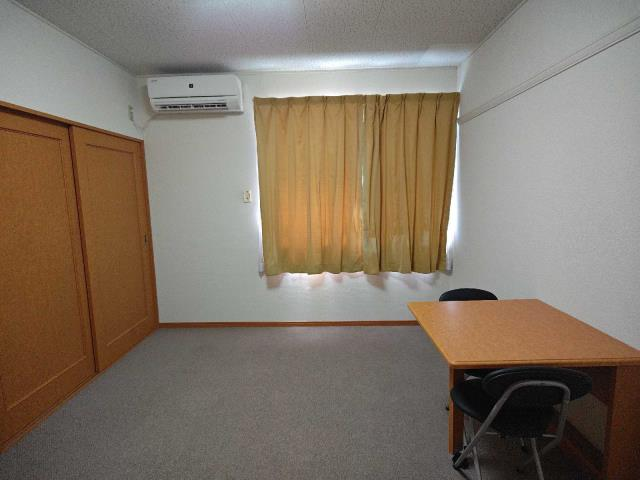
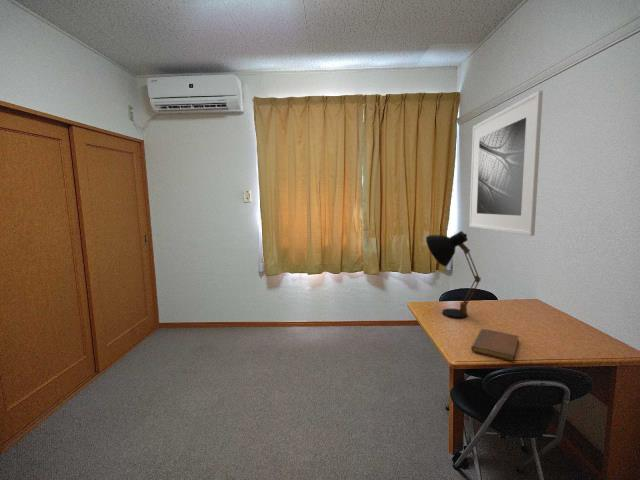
+ desk lamp (446, 265)
+ notebook (495, 343)
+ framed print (498, 172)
